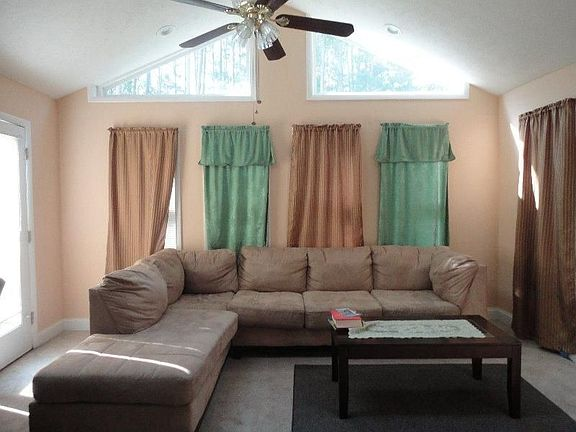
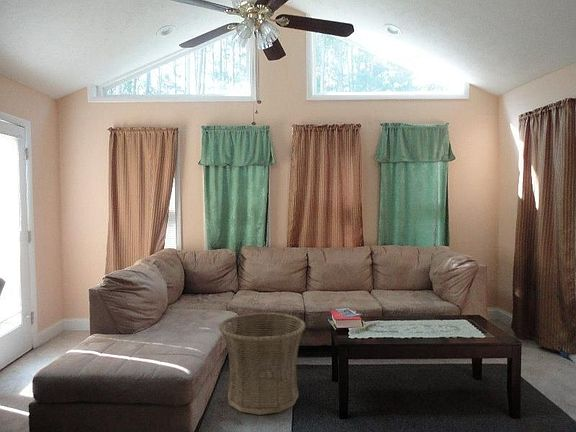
+ basket (262, 359)
